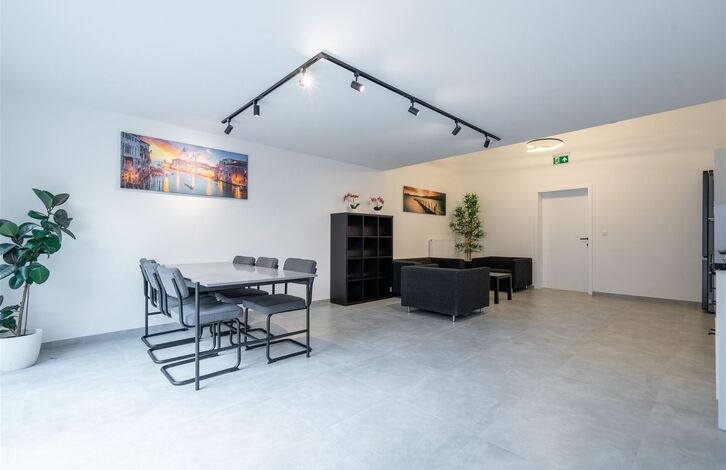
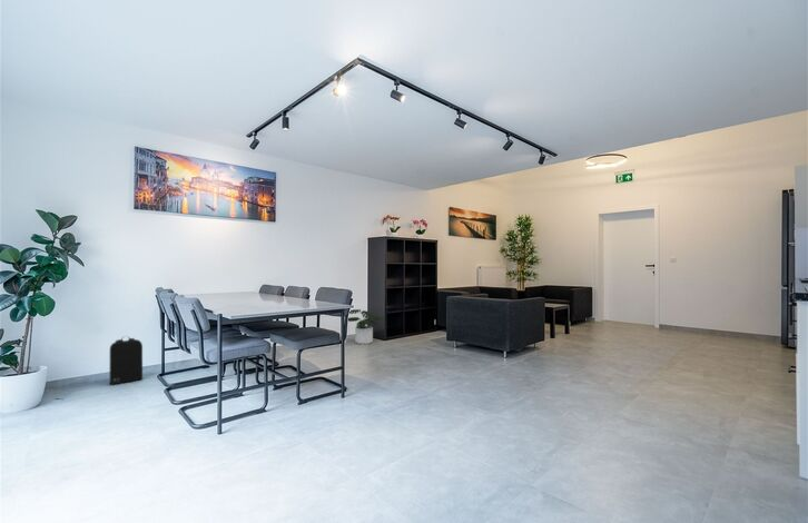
+ backpack (125, 357)
+ potted plant (365, 326)
